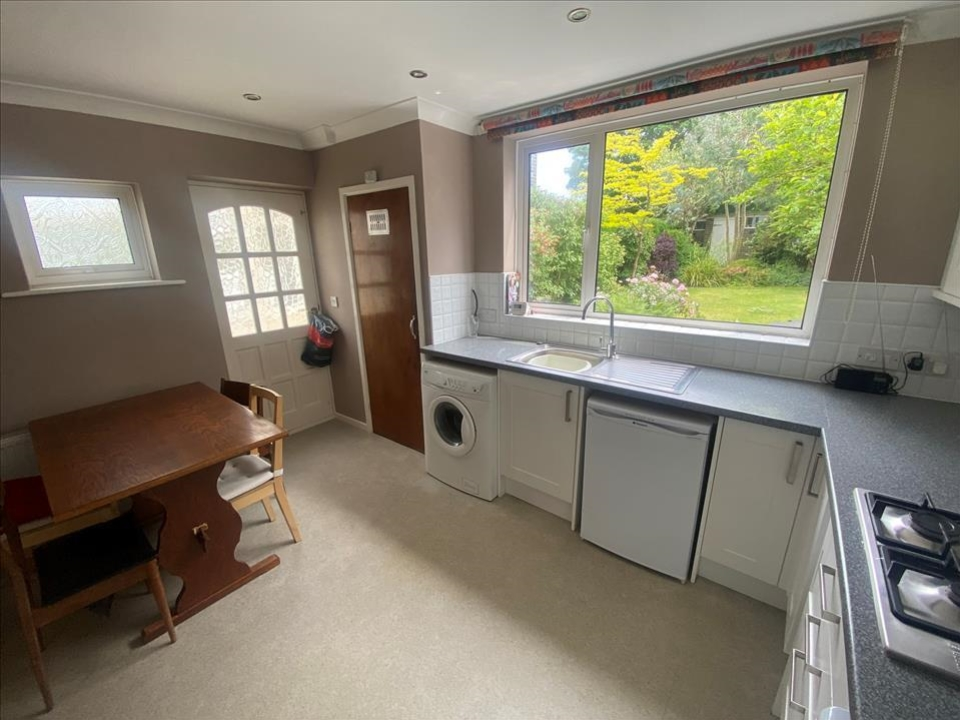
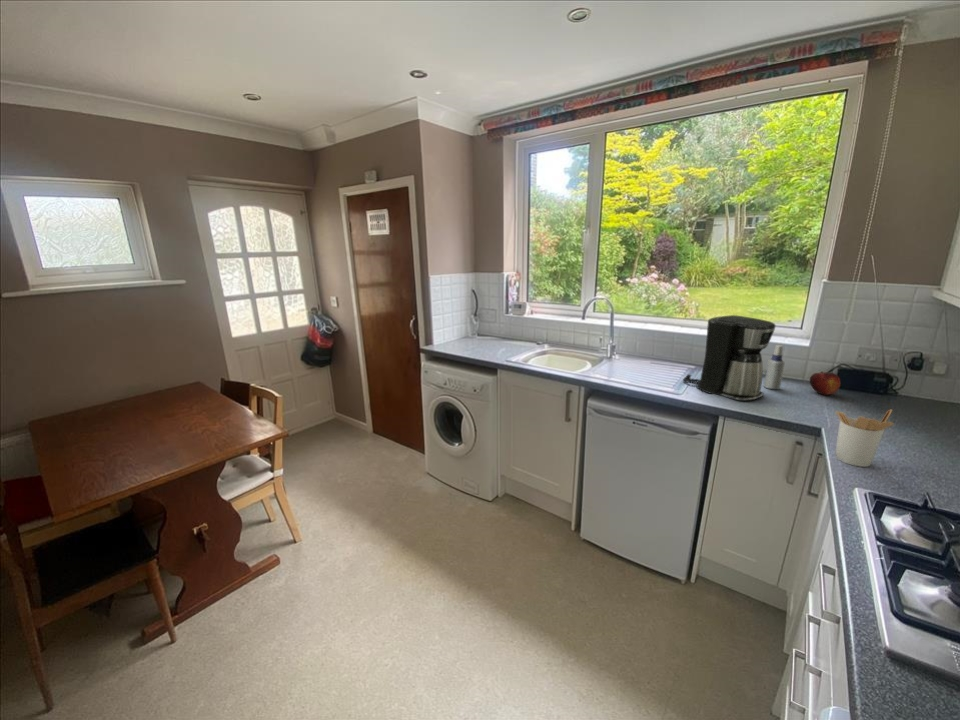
+ spray bottle (775, 366)
+ utensil holder (862, 436)
+ coffee maker (730, 353)
+ fruit (824, 382)
